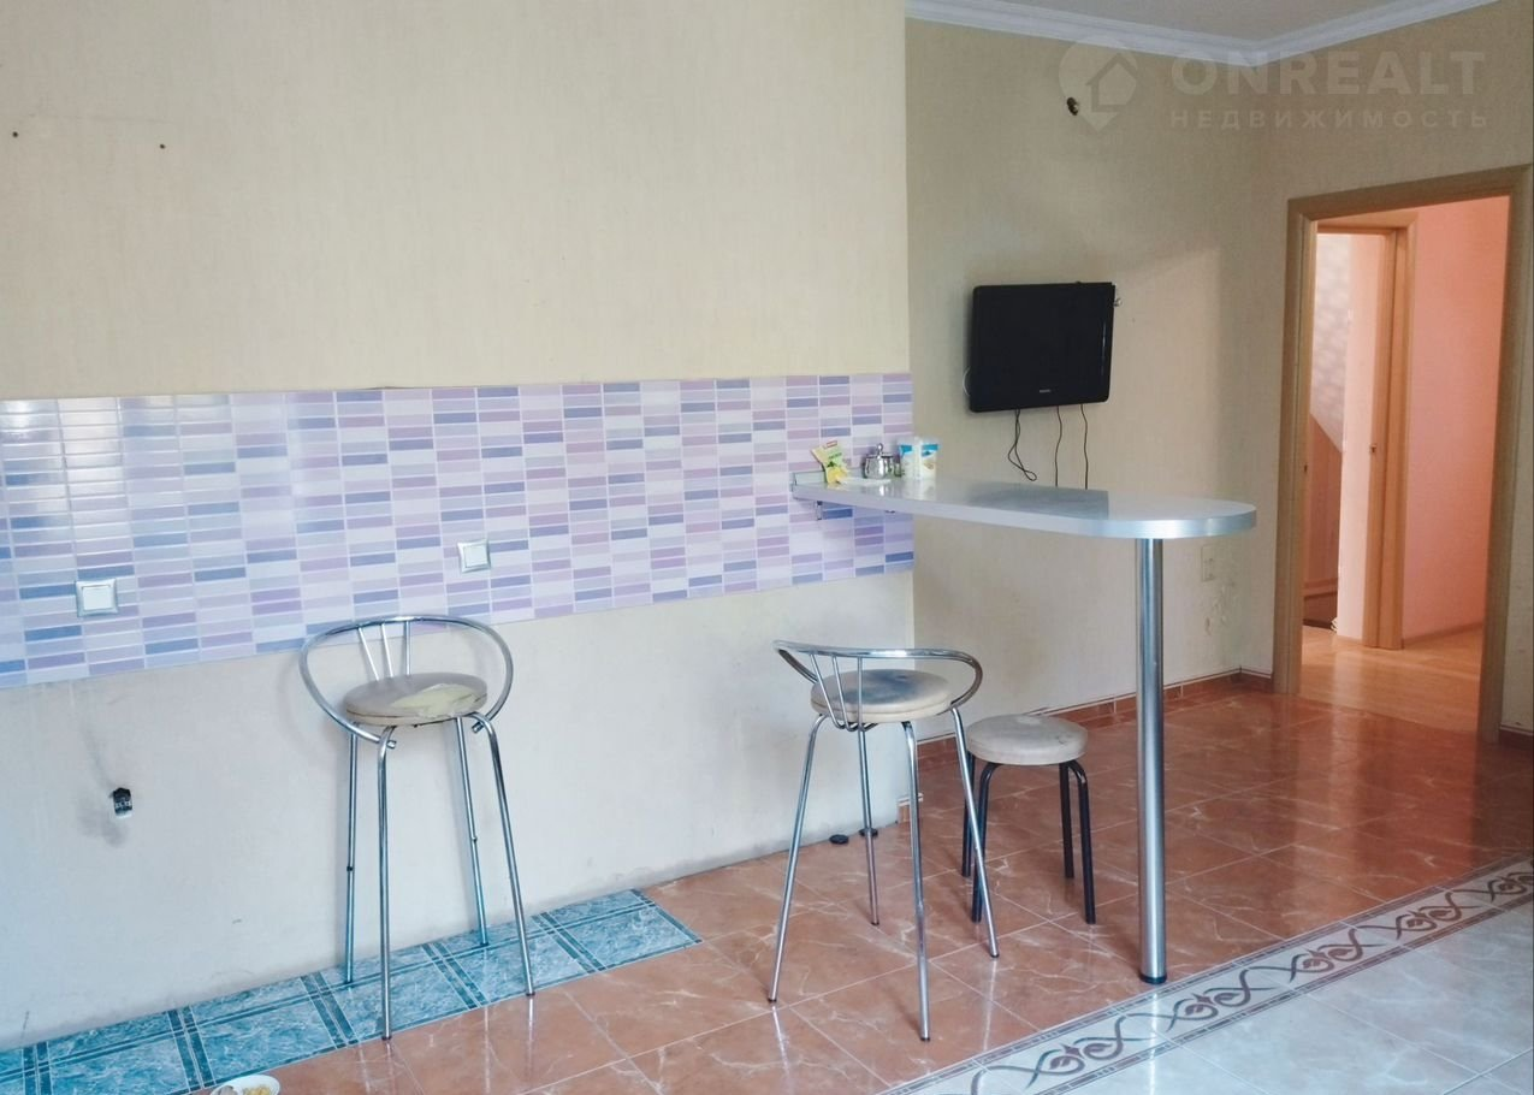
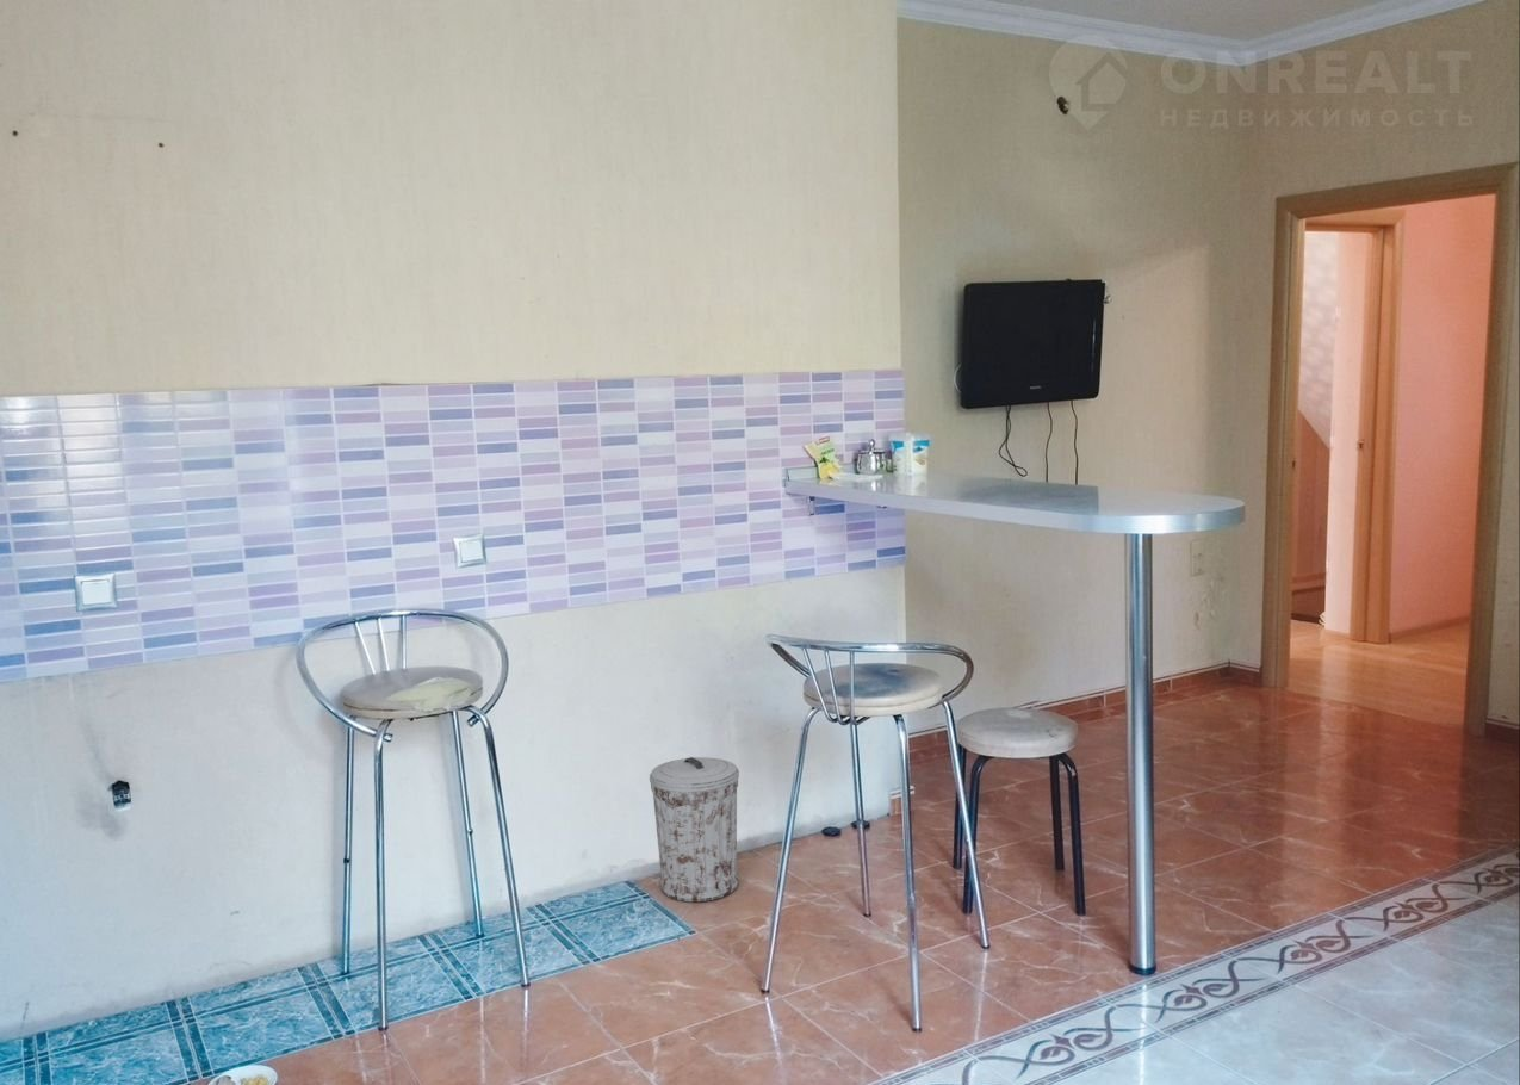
+ trash can (696, 823)
